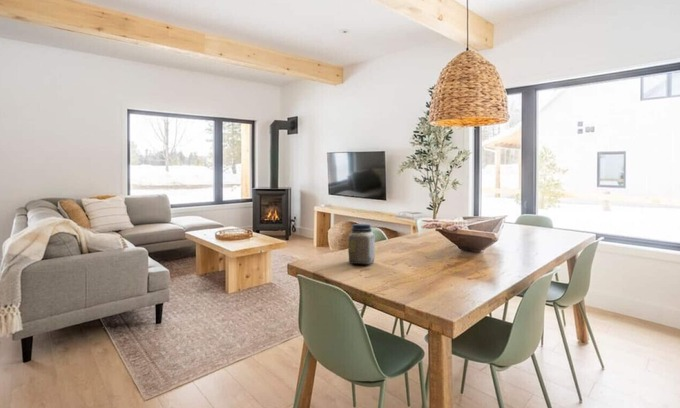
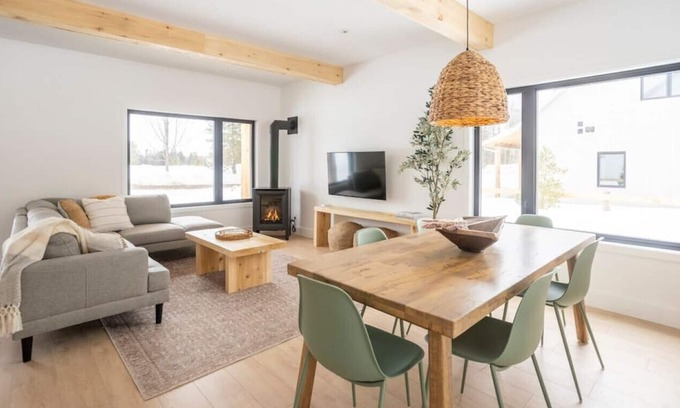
- jar (361, 243)
